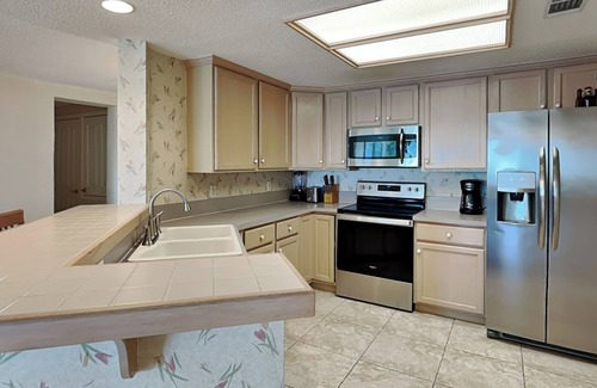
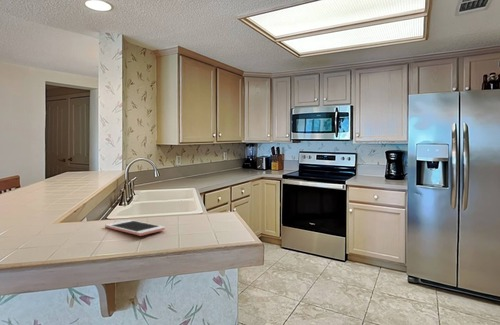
+ cell phone (134, 227)
